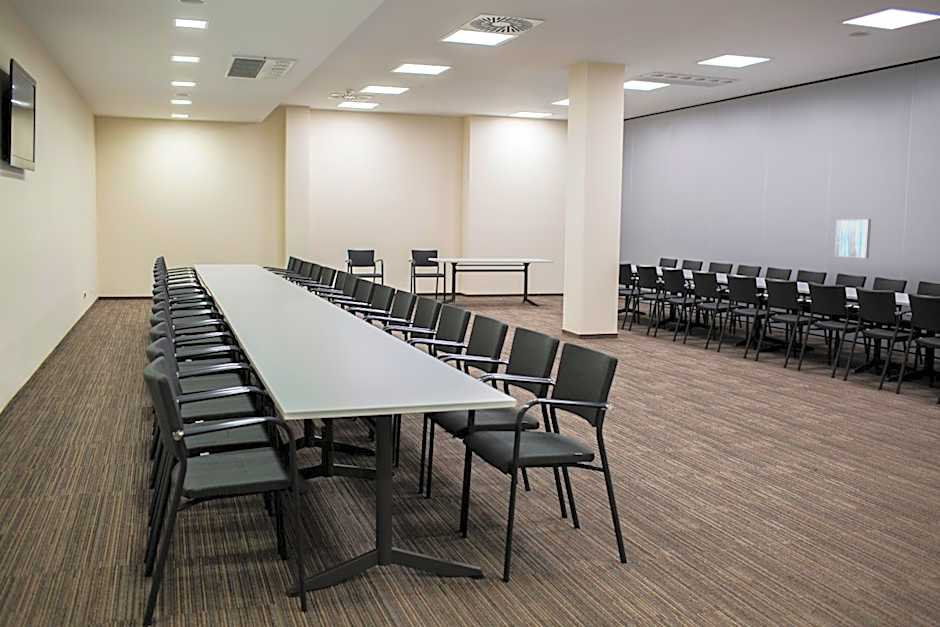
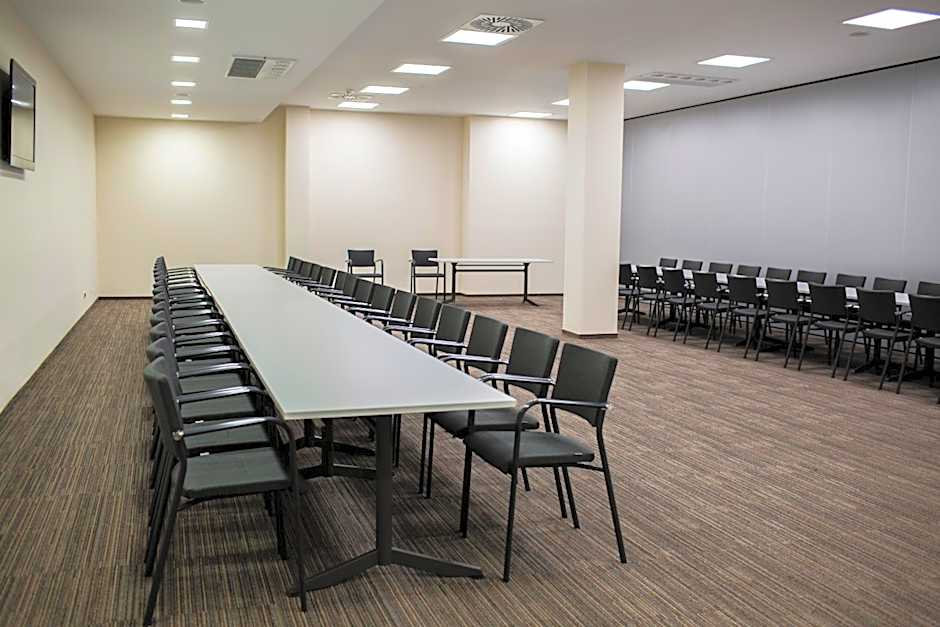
- wall art (852, 238)
